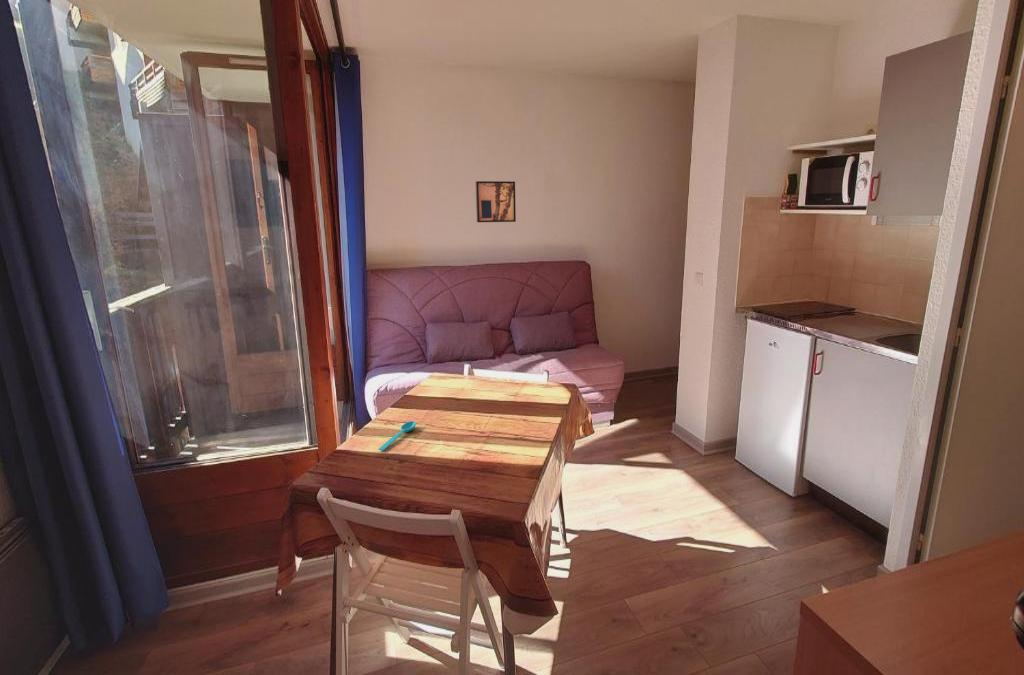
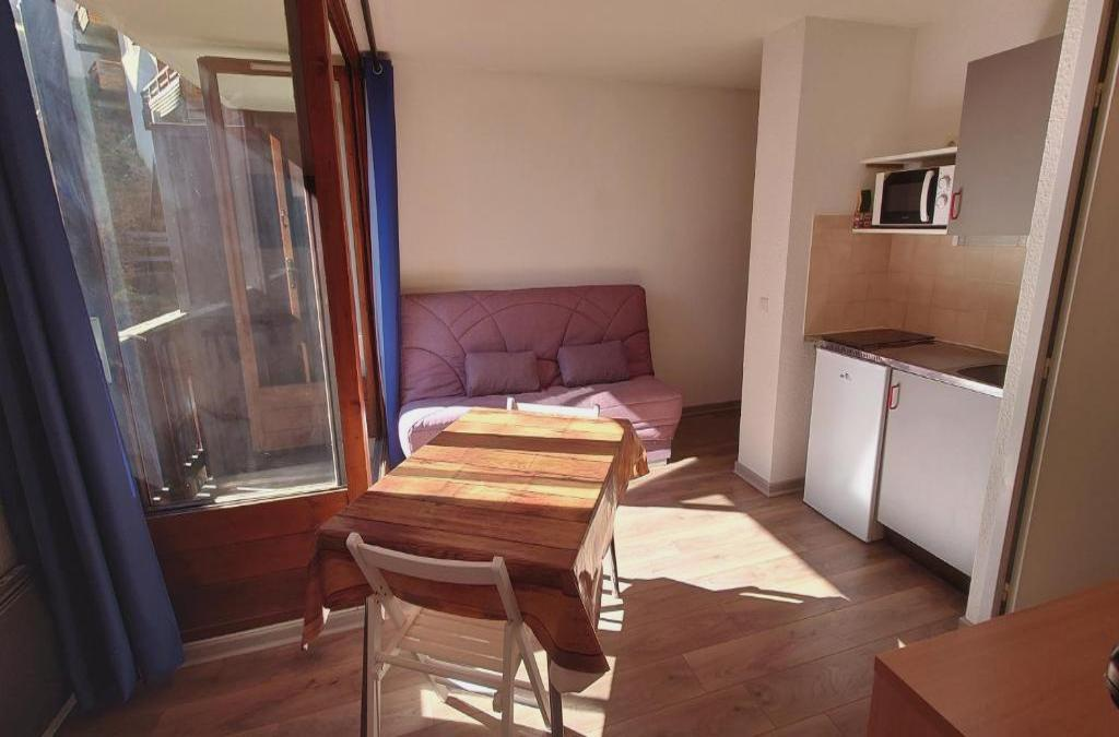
- wall art (495, 202)
- spoon (398, 434)
